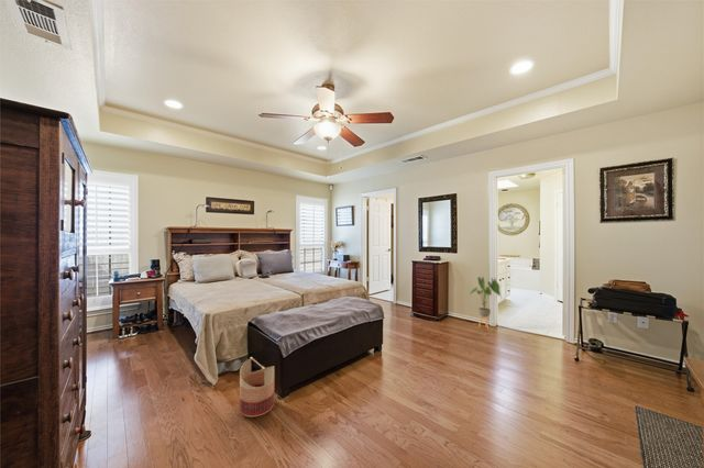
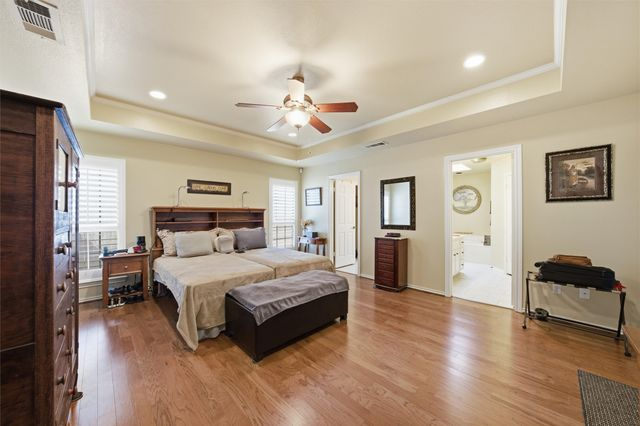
- basket (257, 383)
- house plant (486, 302)
